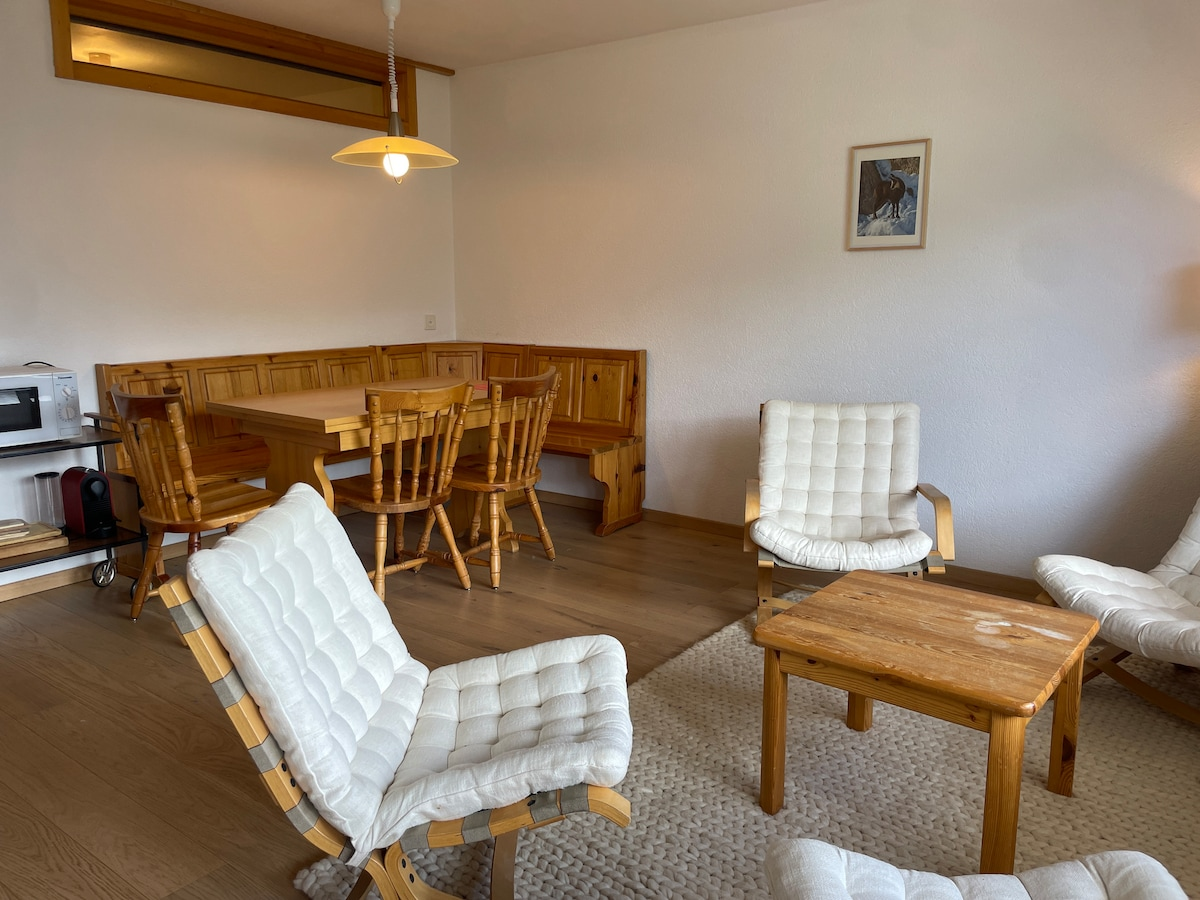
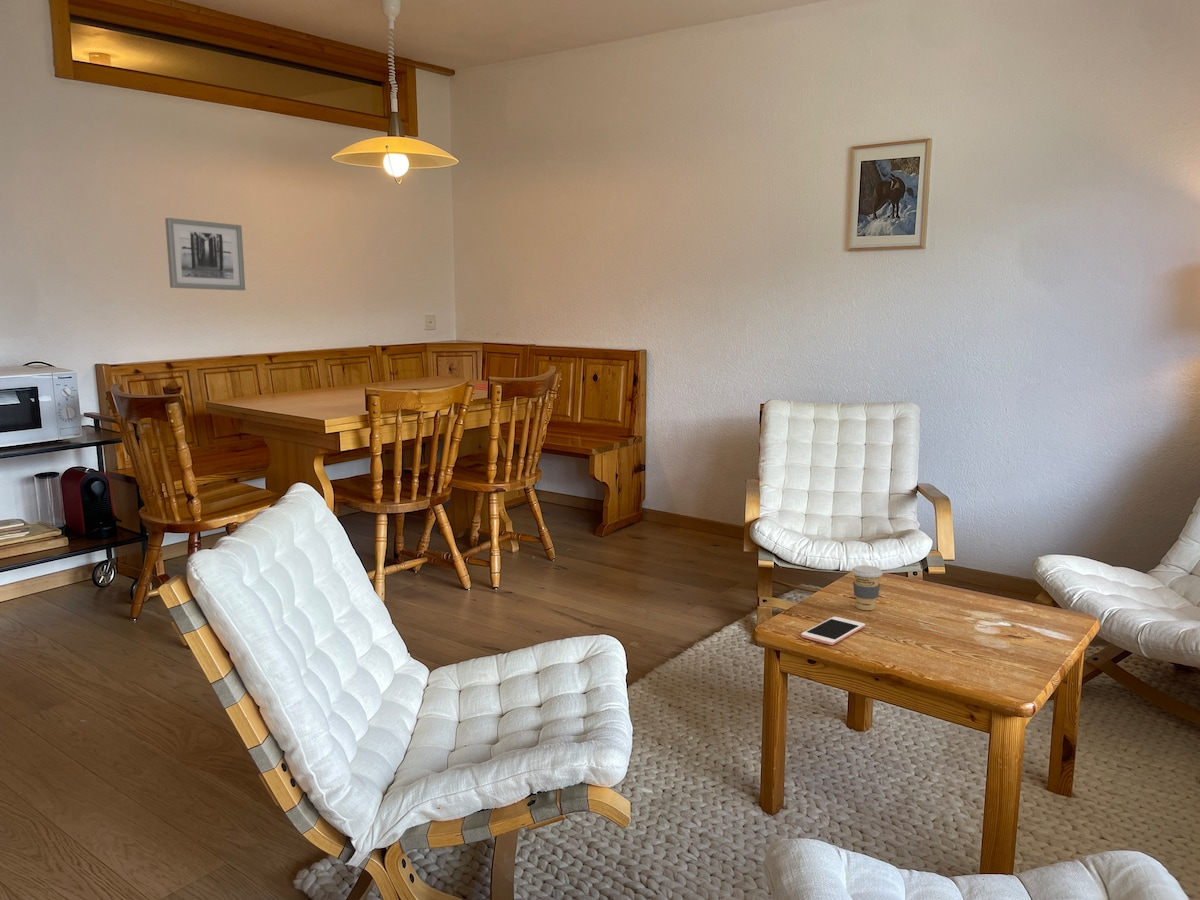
+ wall art (206, 255)
+ cell phone (833, 630)
+ coffee cup (866, 588)
